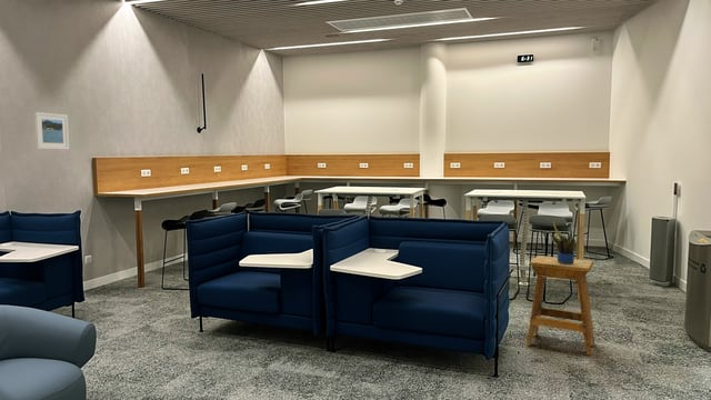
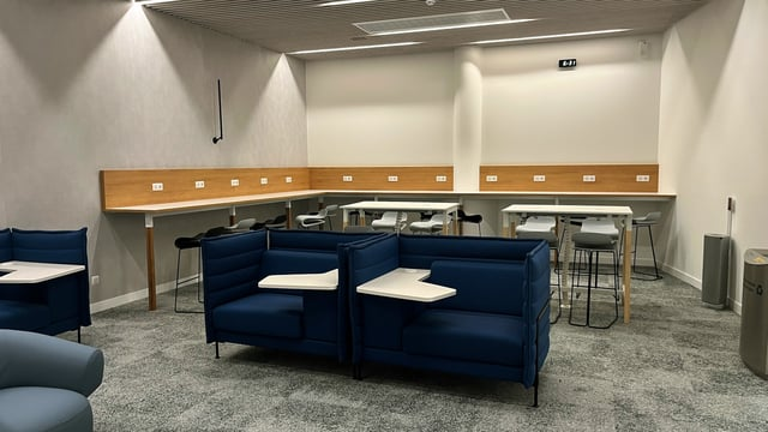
- stool (561, 310)
- potted plant (560, 241)
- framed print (52, 131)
